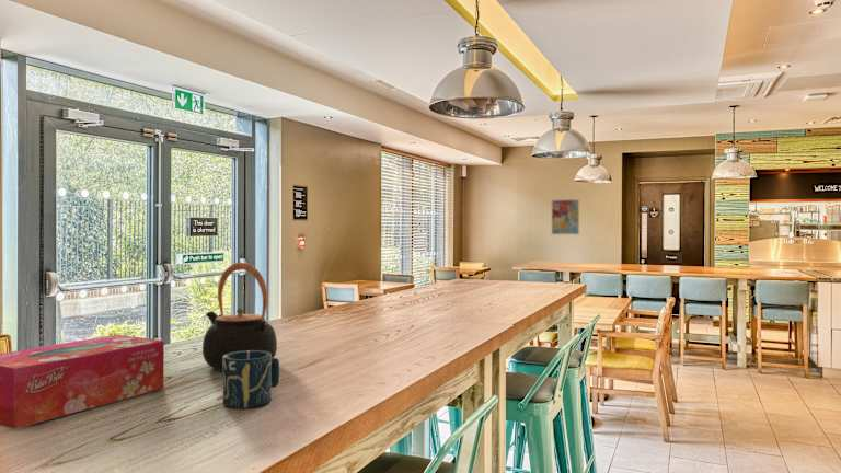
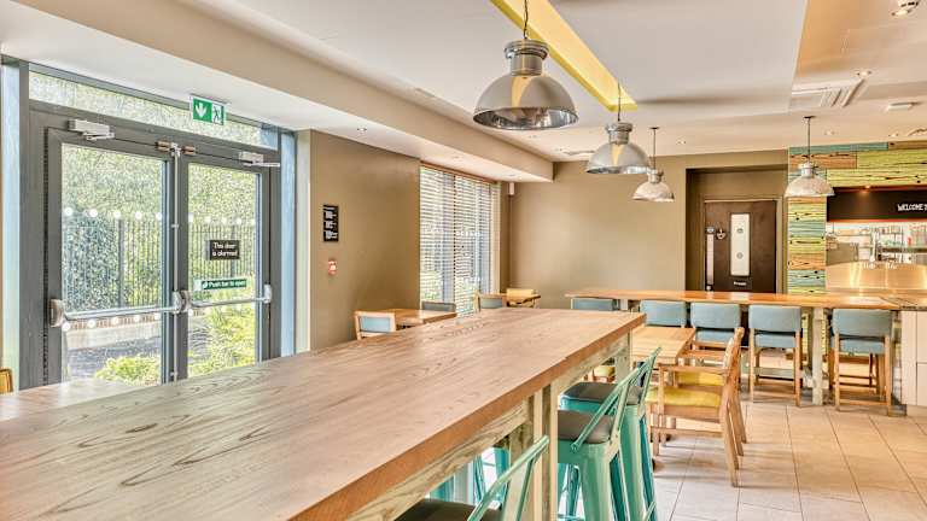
- teapot (235, 314)
- cup (253, 377)
- tissue box (72, 374)
- wall art (565, 217)
